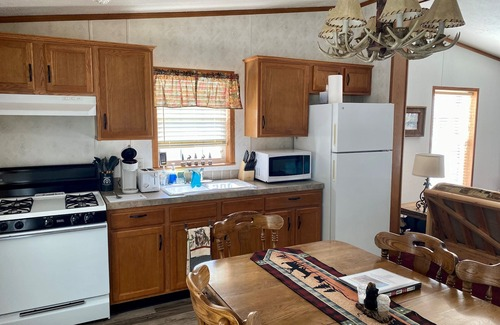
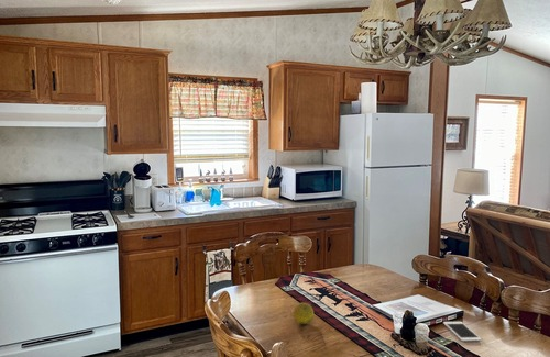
+ fruit (302, 313)
+ cell phone (461, 331)
